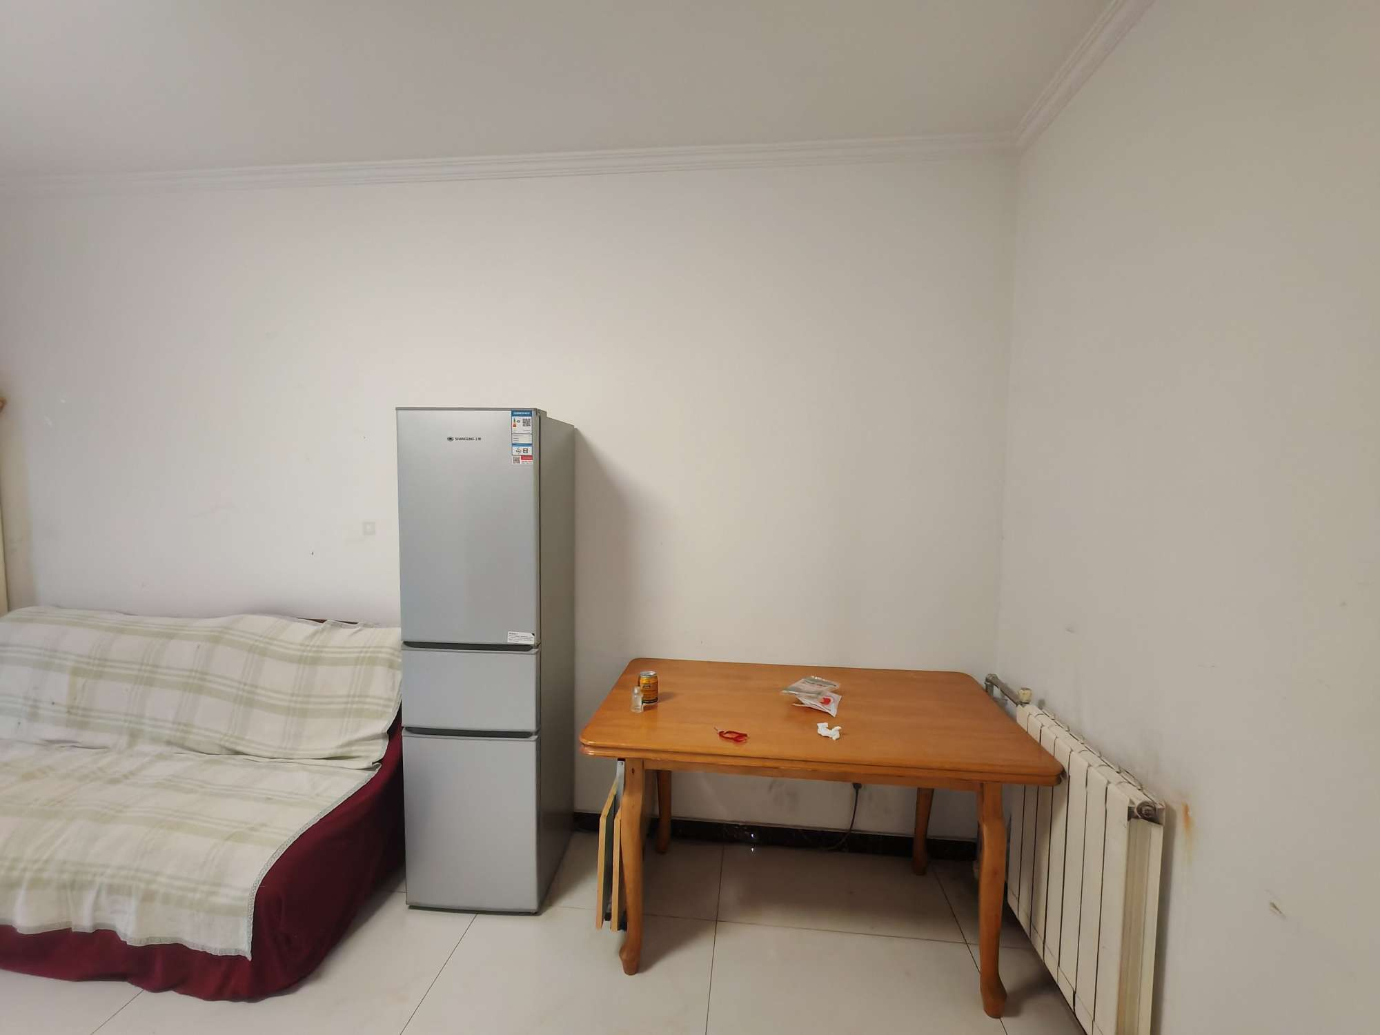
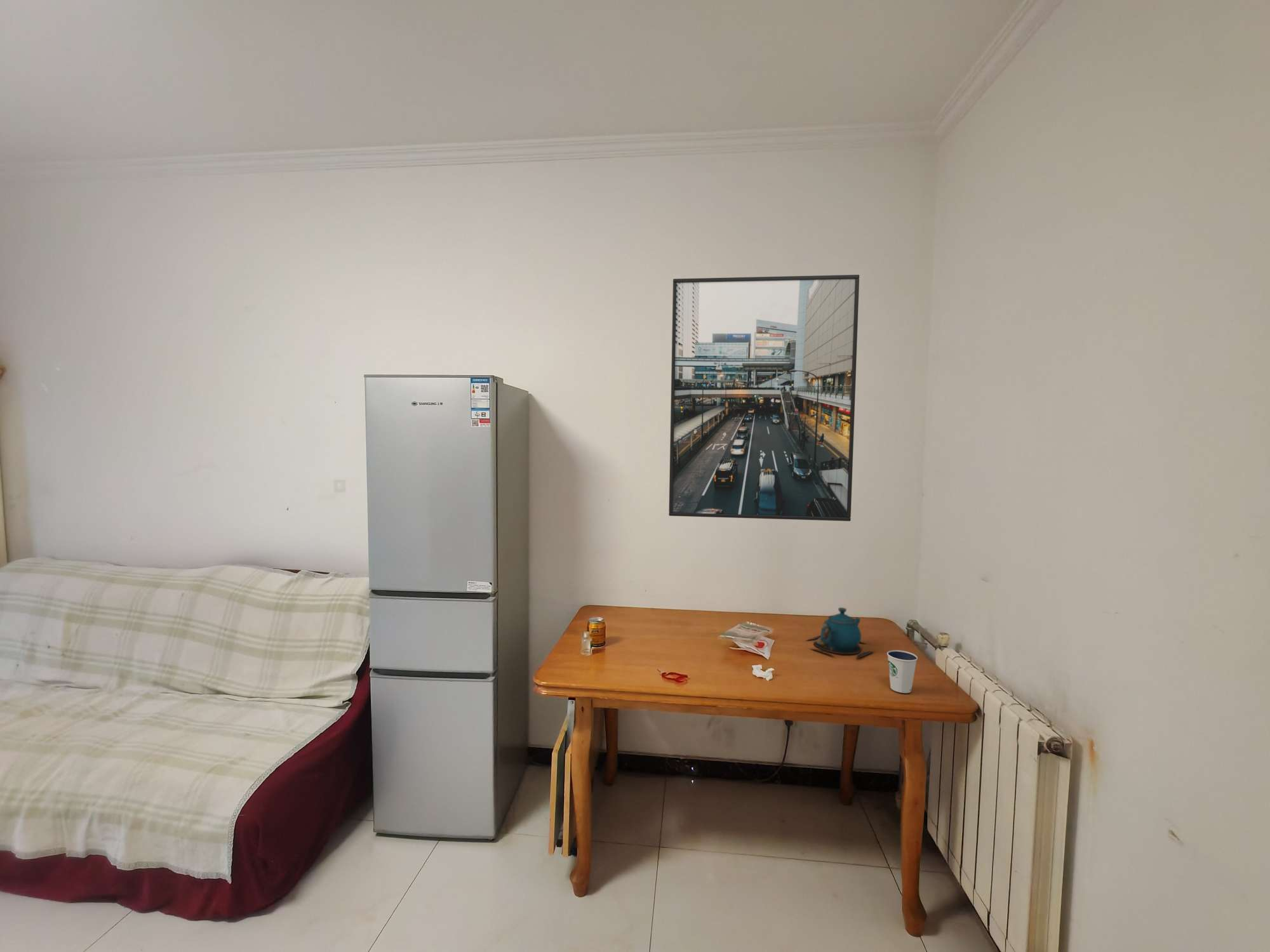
+ dixie cup (901, 672)
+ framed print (761, 399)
+ teapot (838, 627)
